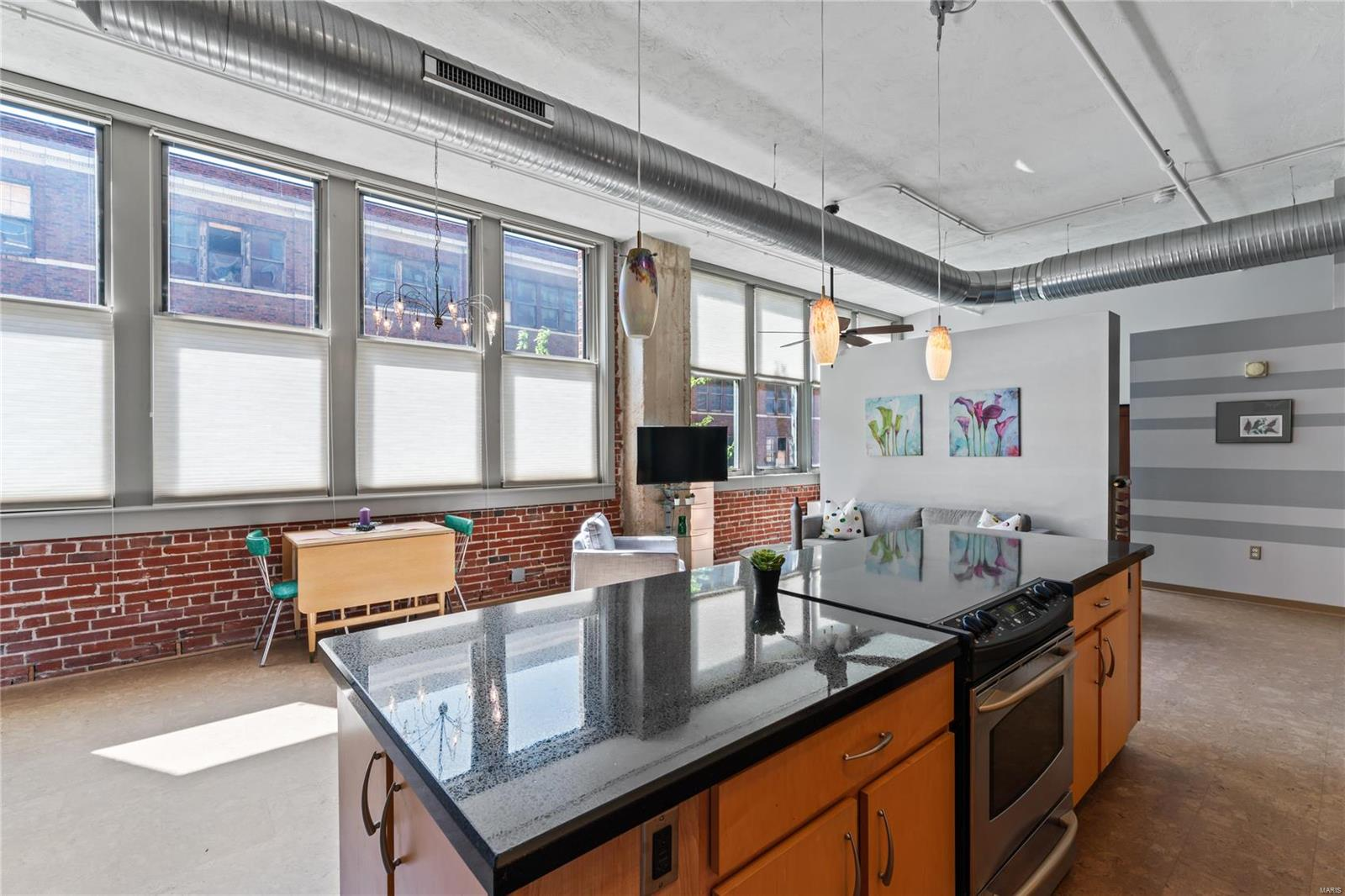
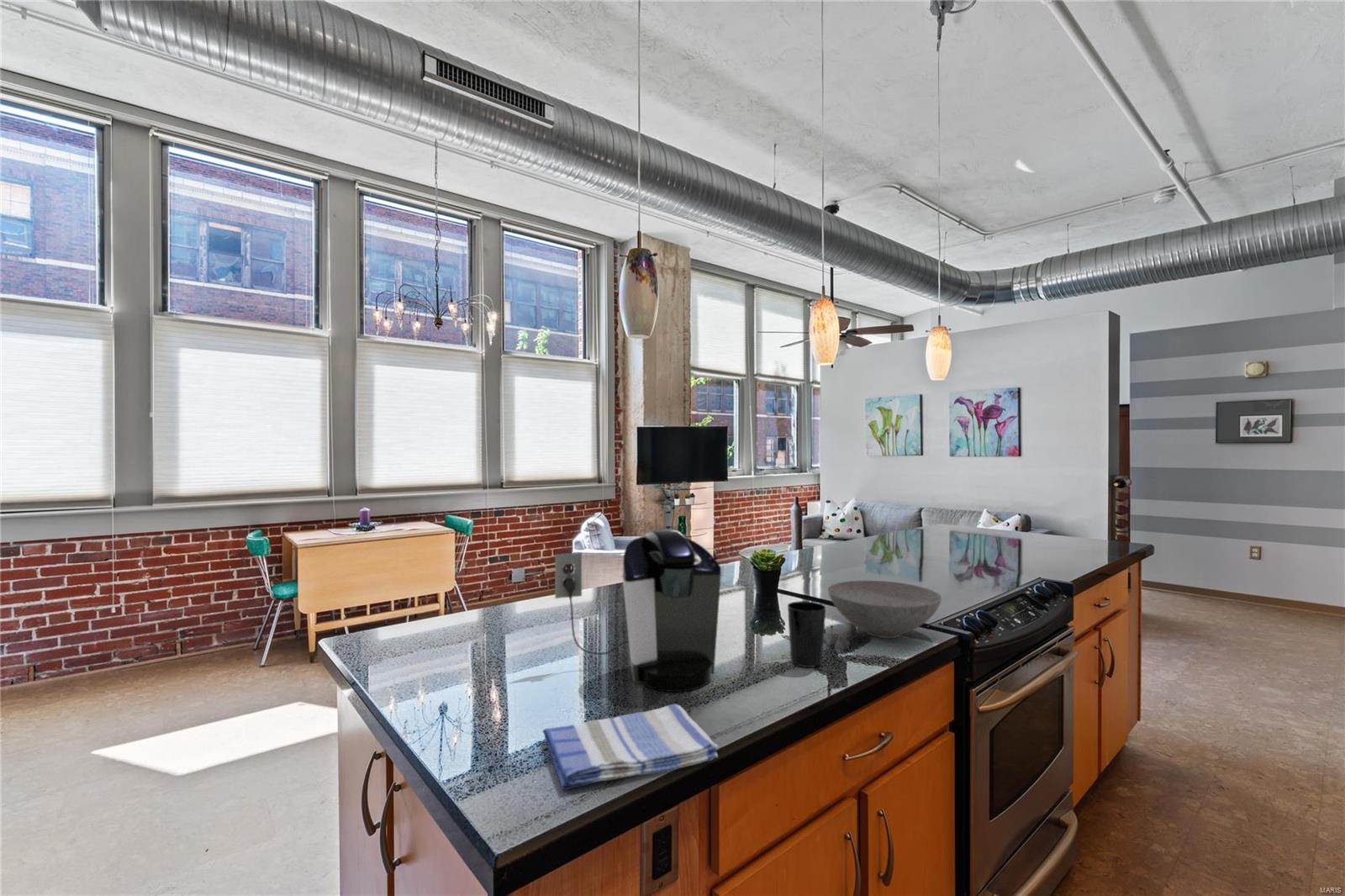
+ cup (806, 634)
+ bowl (883, 613)
+ coffee maker (642, 603)
+ dish towel (628, 740)
